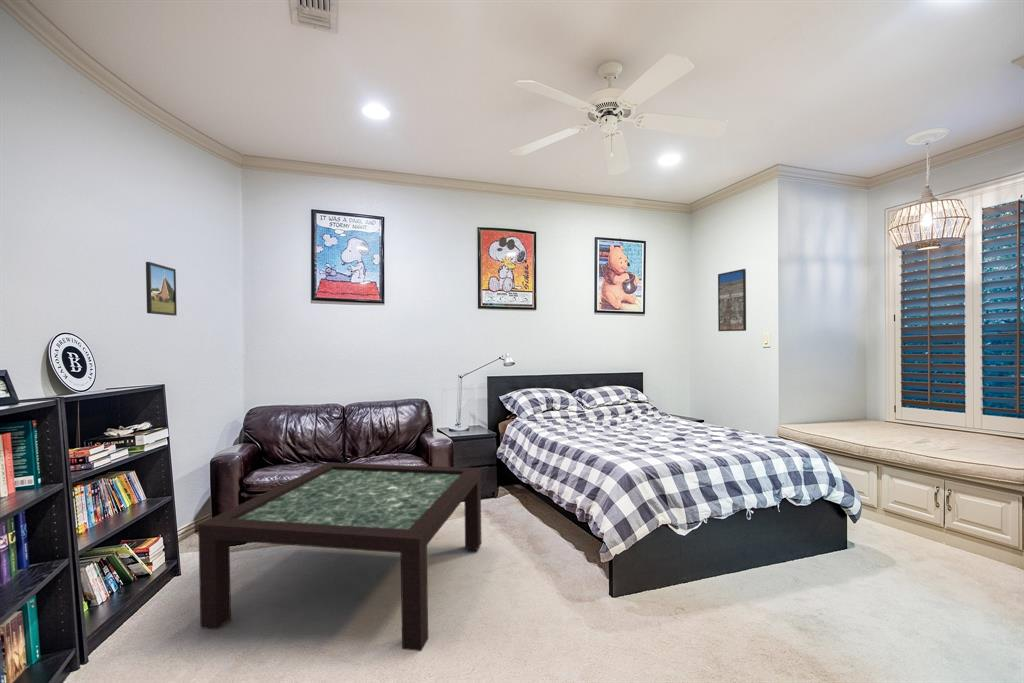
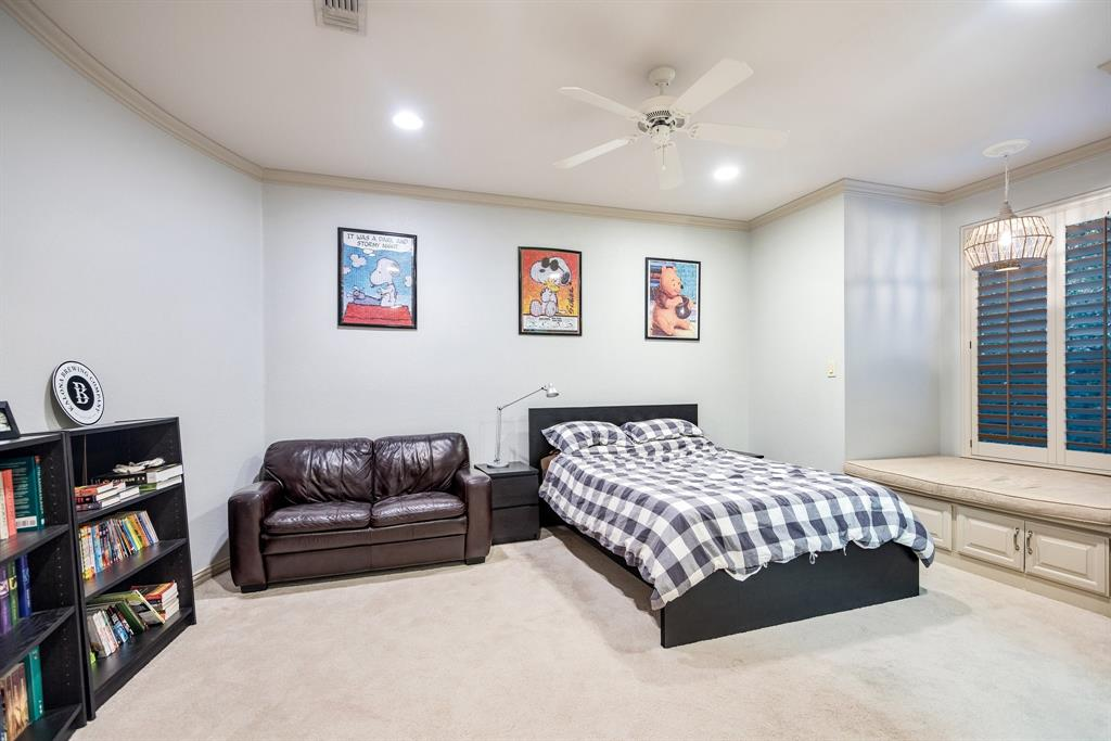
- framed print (162, 290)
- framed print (731, 301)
- coffee table (363, 535)
